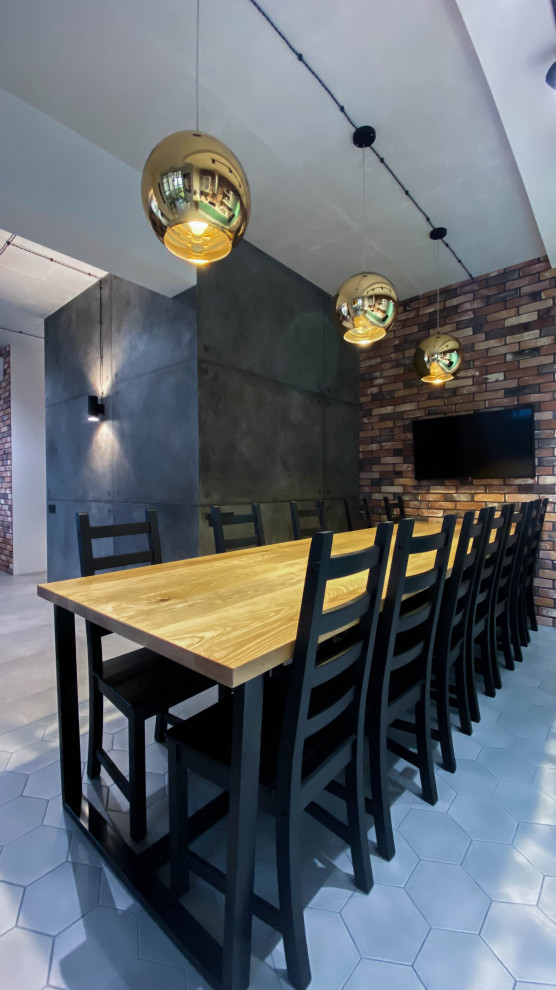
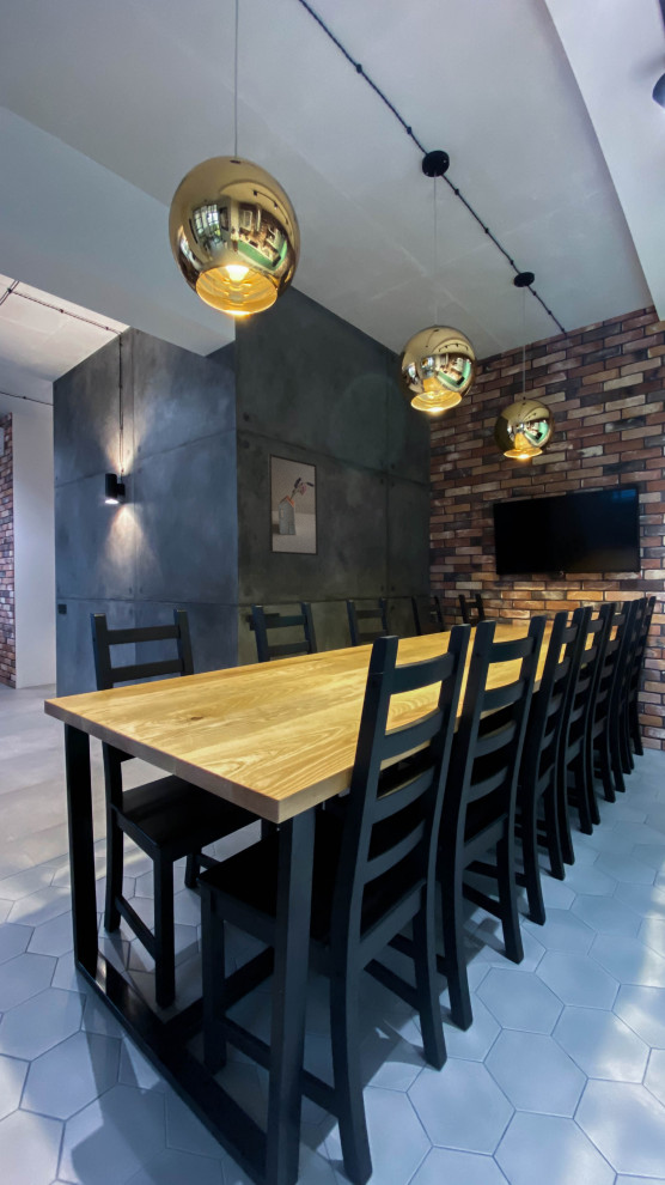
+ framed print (293, 506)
